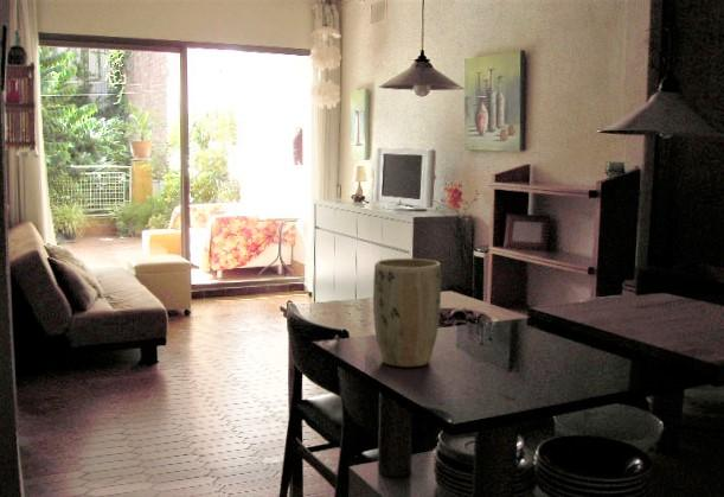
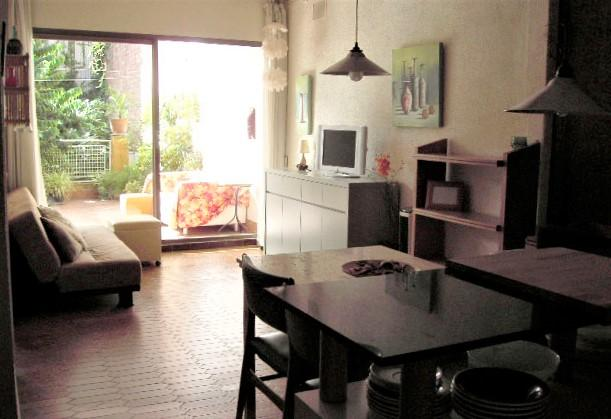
- plant pot (406, 312)
